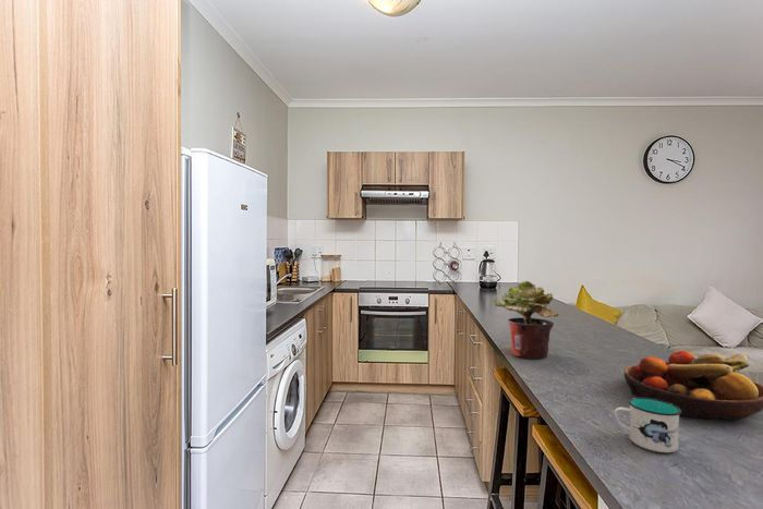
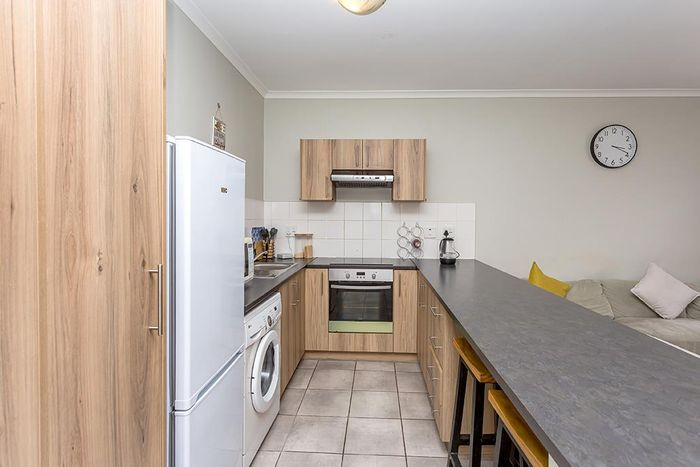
- fruit bowl (691, 375)
- mug (646, 422)
- potted plant (524, 317)
